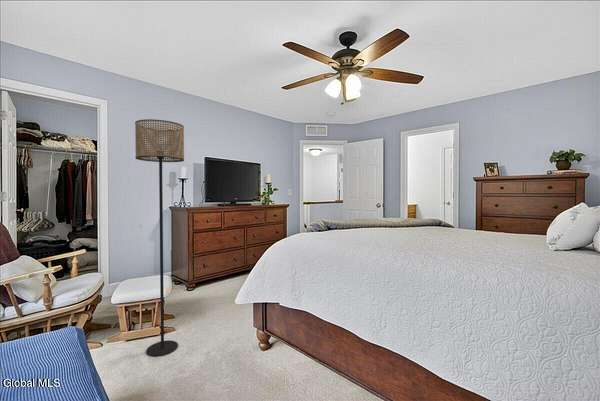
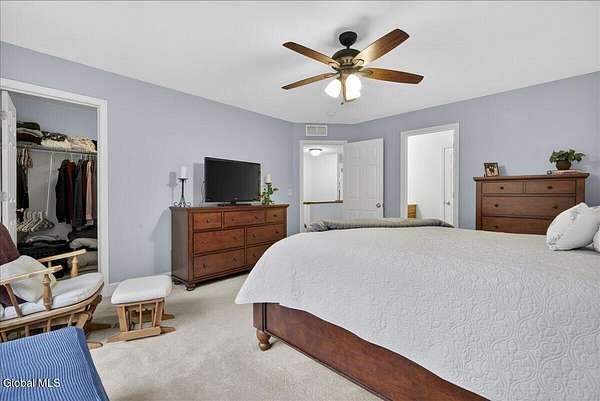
- floor lamp (161, 237)
